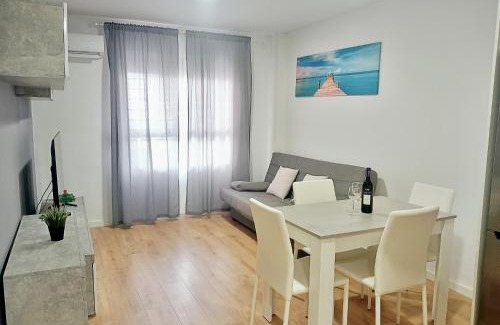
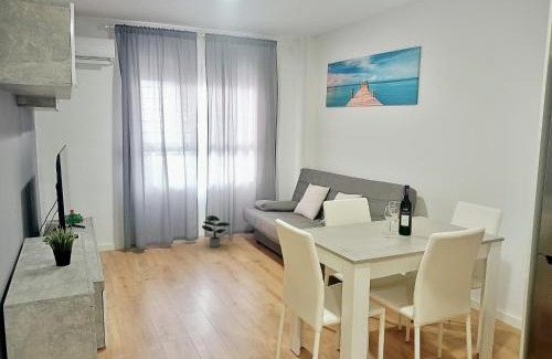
+ potted plant (215, 231)
